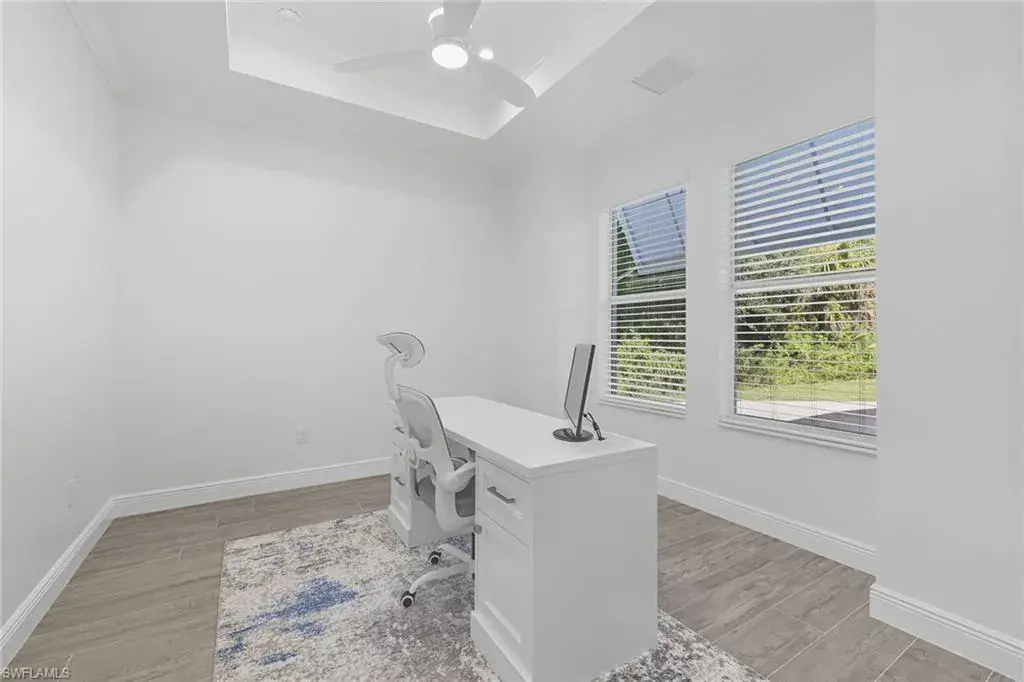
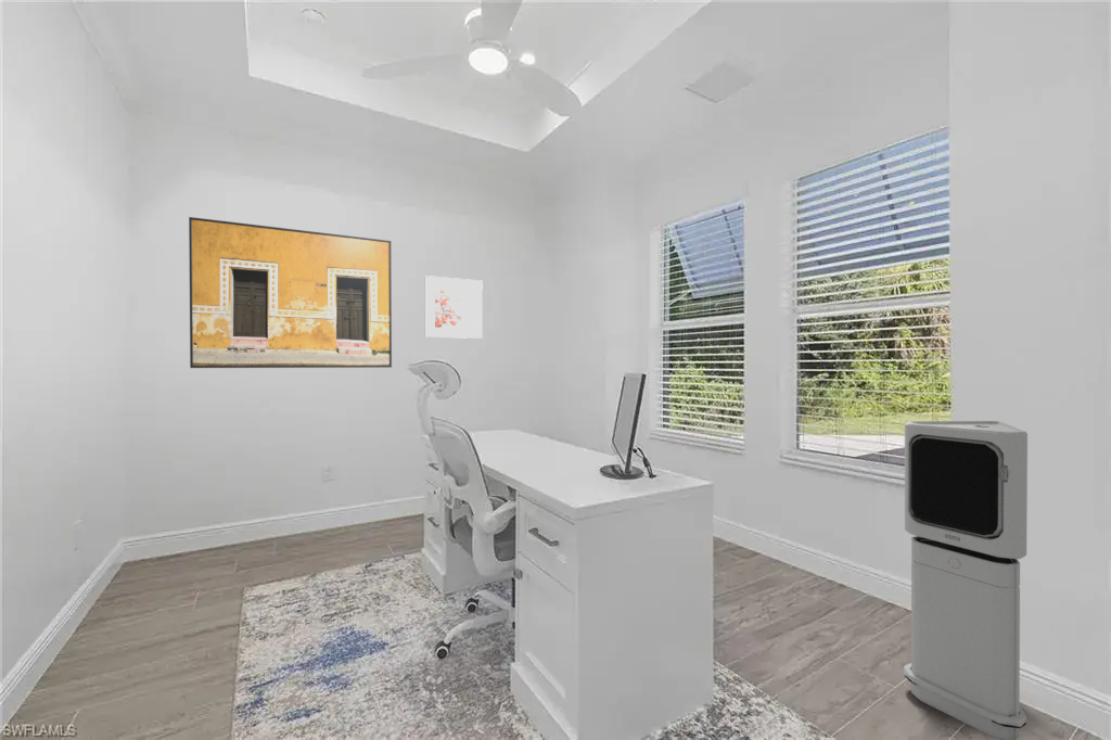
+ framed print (298, 298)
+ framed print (454, 307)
+ air purifier (975, 563)
